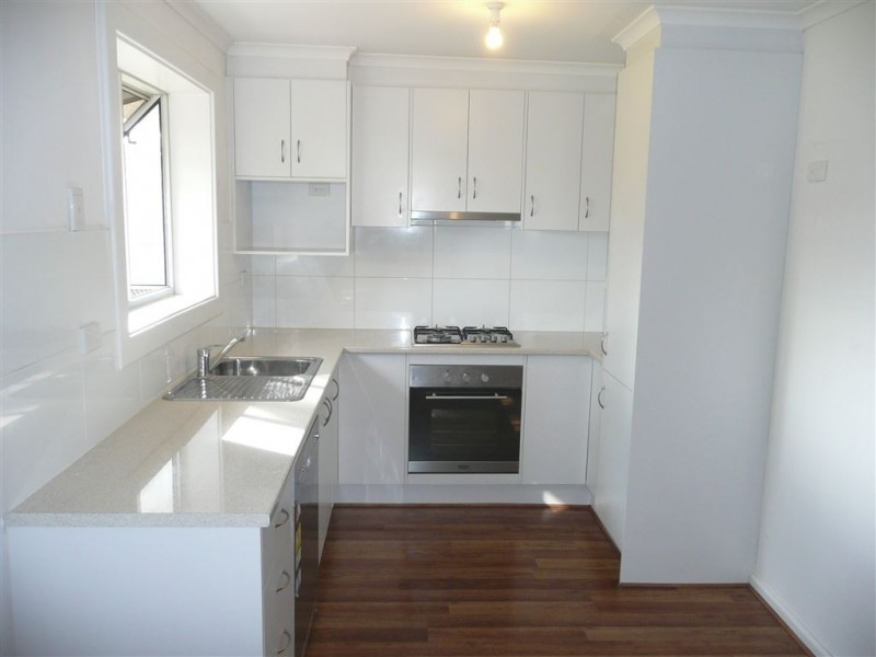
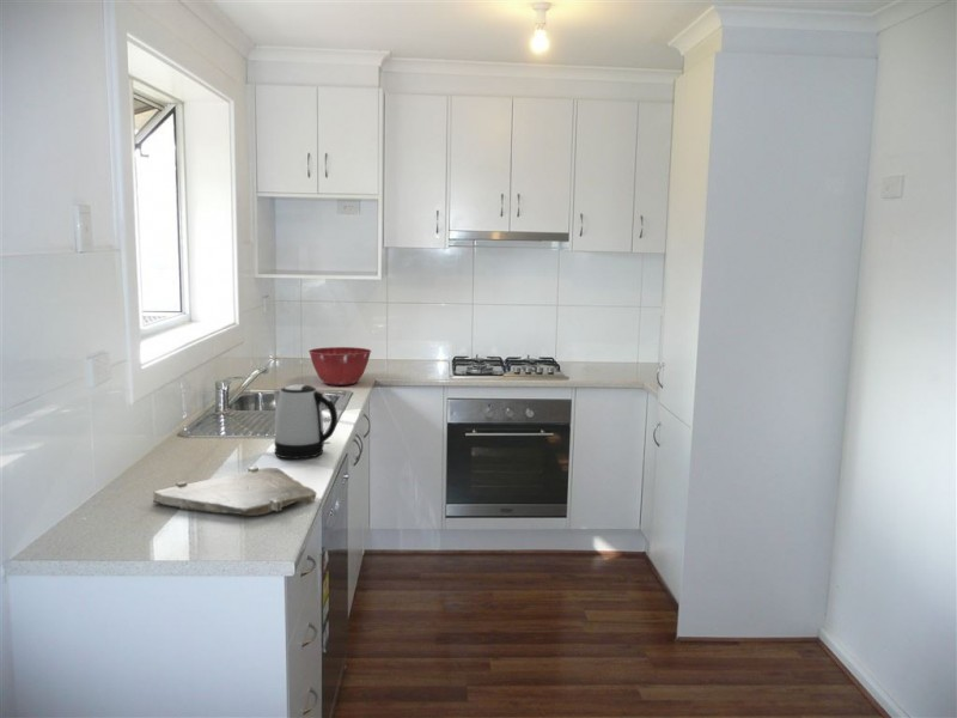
+ cutting board (238, 493)
+ mixing bowl (340, 366)
+ kettle (305, 419)
